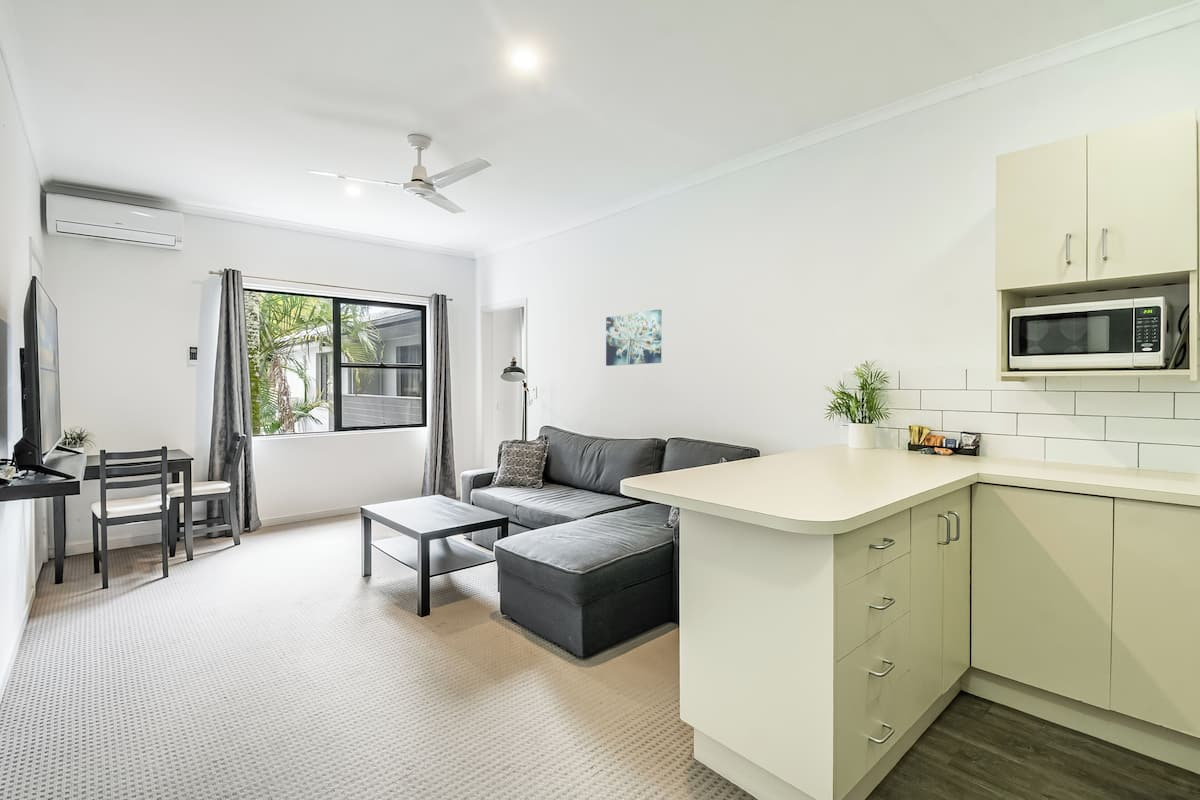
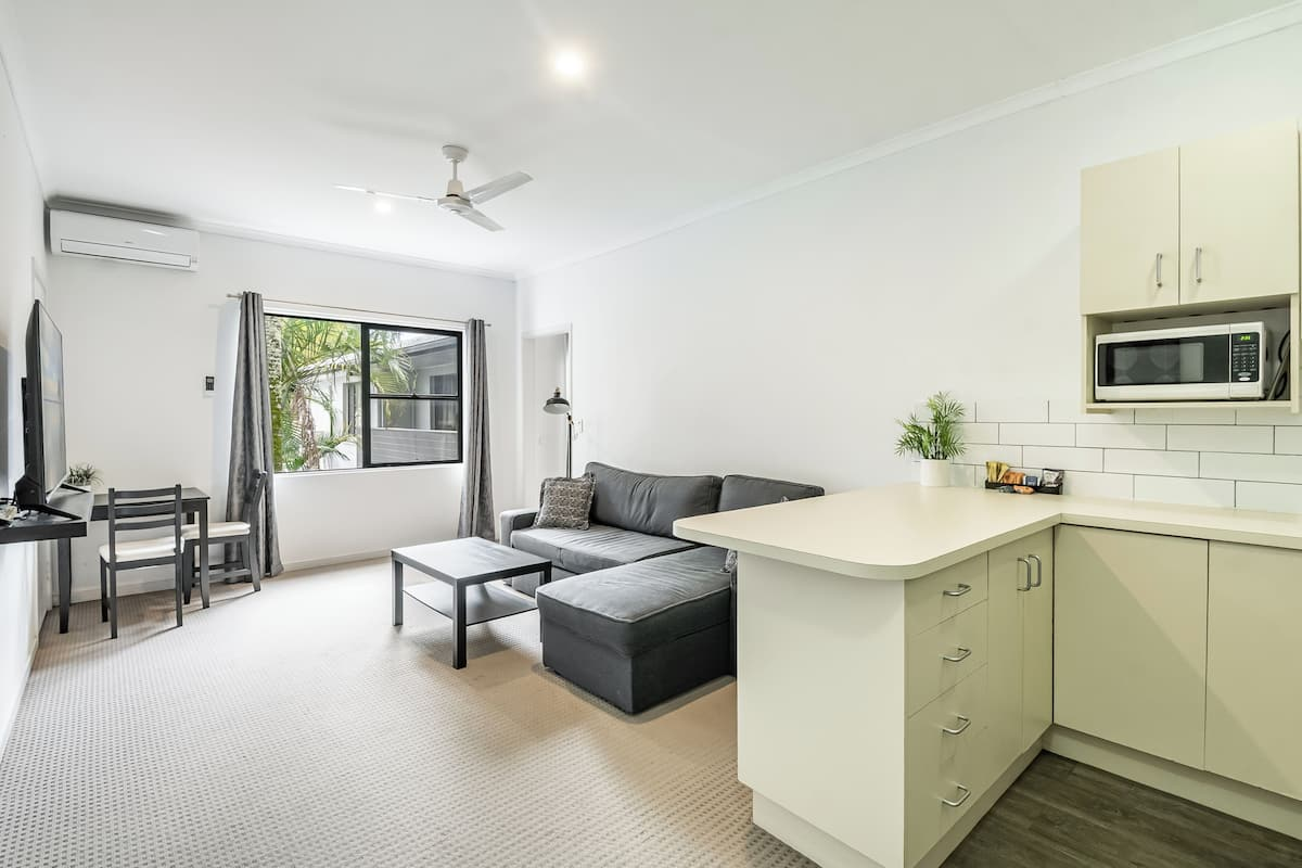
- wall art (632, 339)
